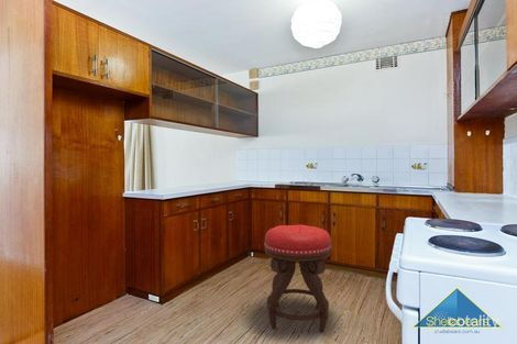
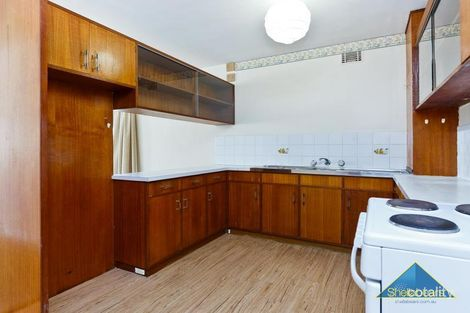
- stool (294, 273)
